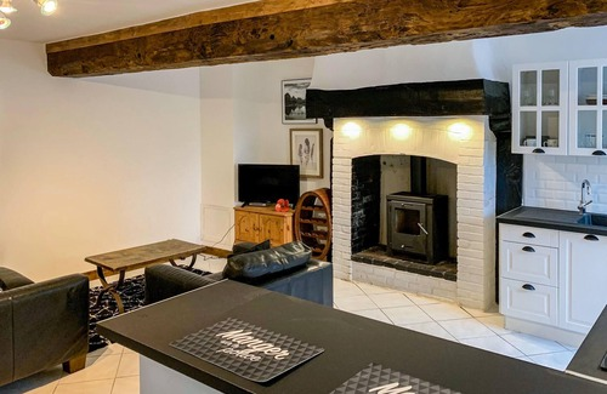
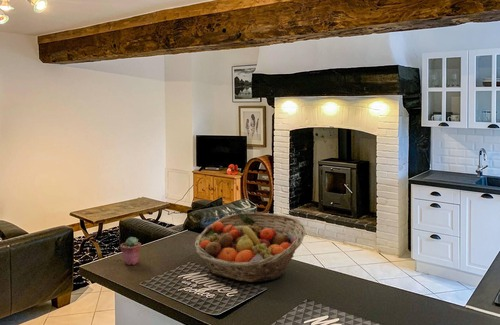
+ fruit basket (249, 244)
+ potted succulent (131, 249)
